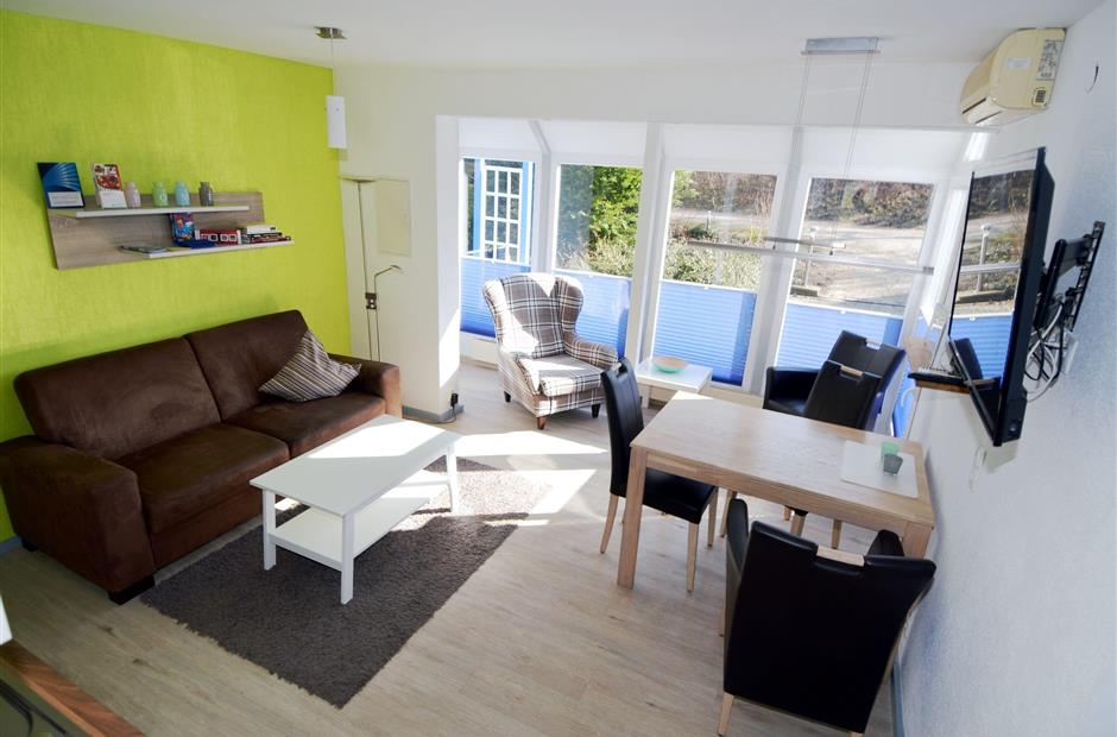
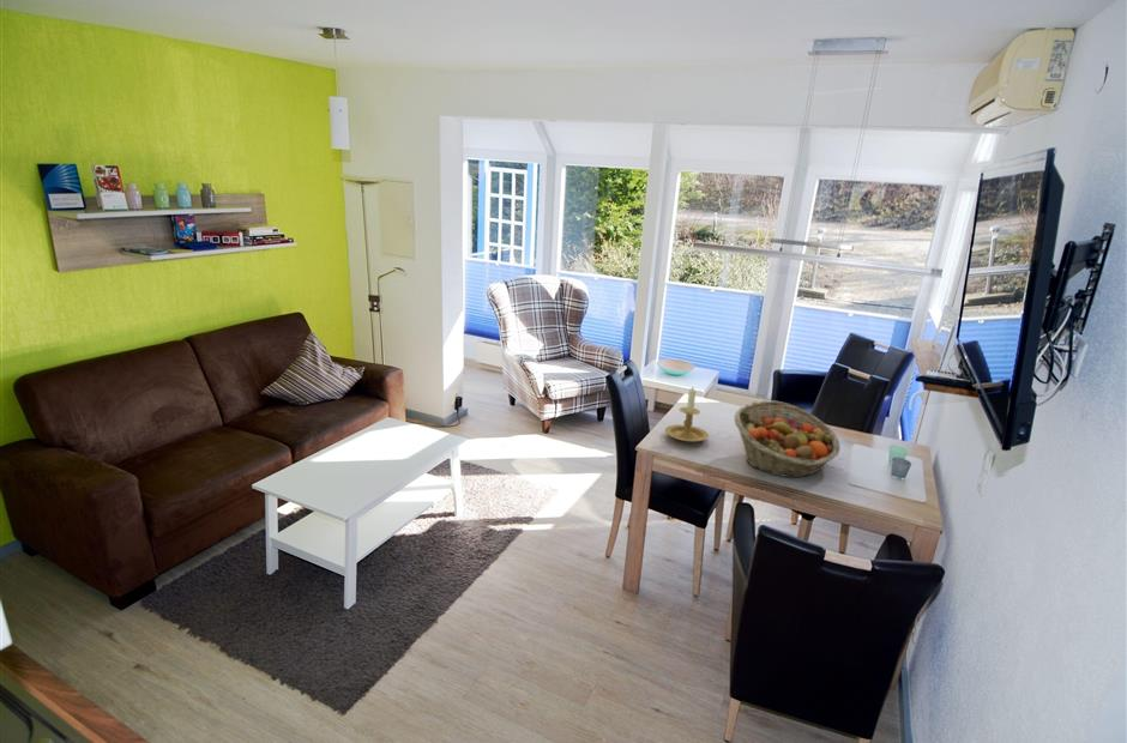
+ fruit basket (784, 437)
+ candle holder (689, 412)
